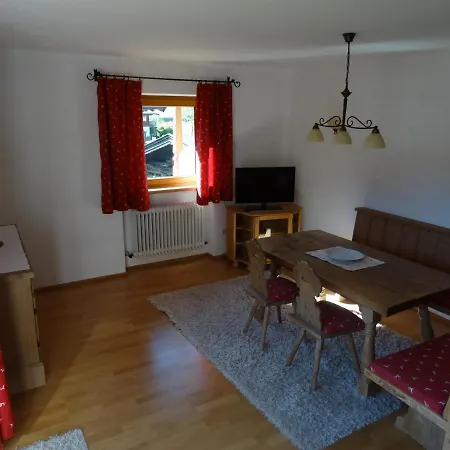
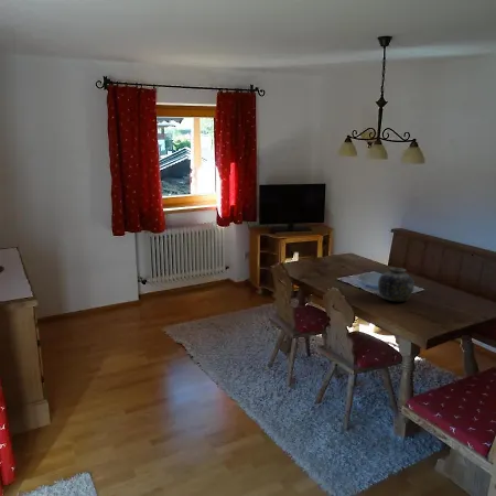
+ vase (396, 283)
